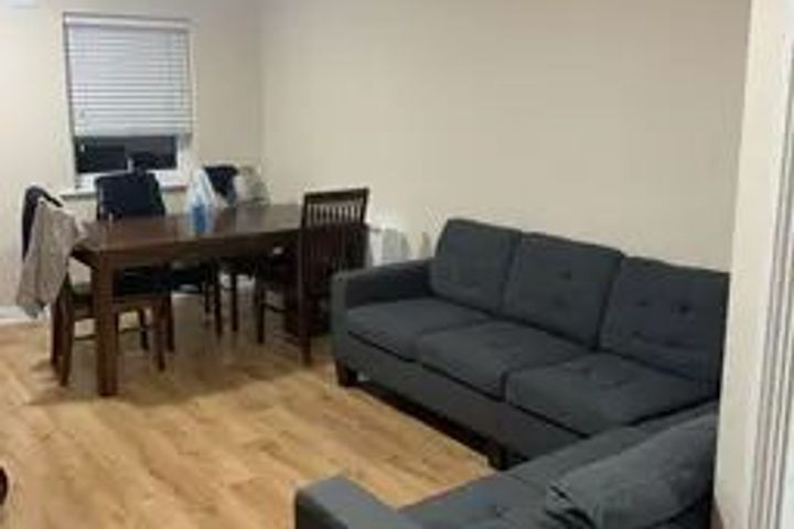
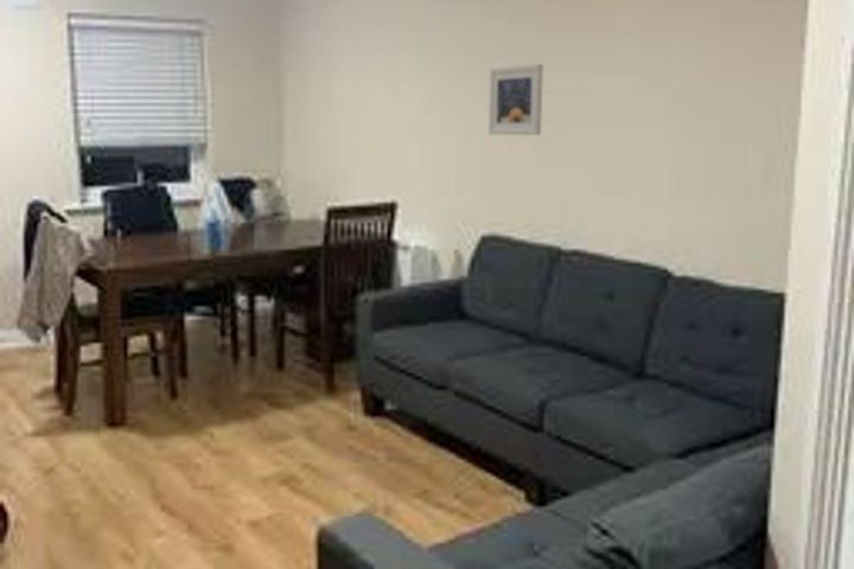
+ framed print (514, 101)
